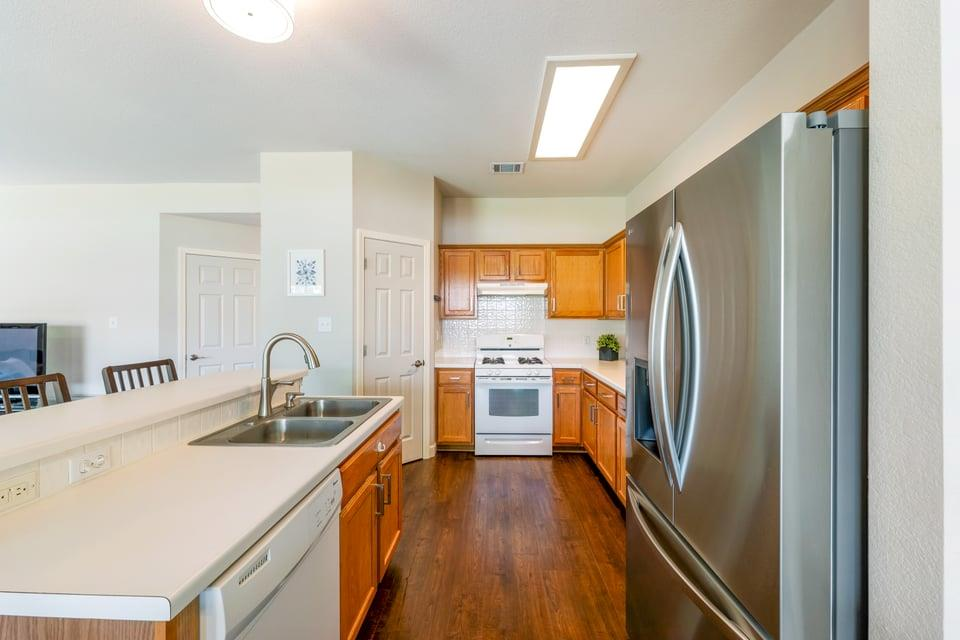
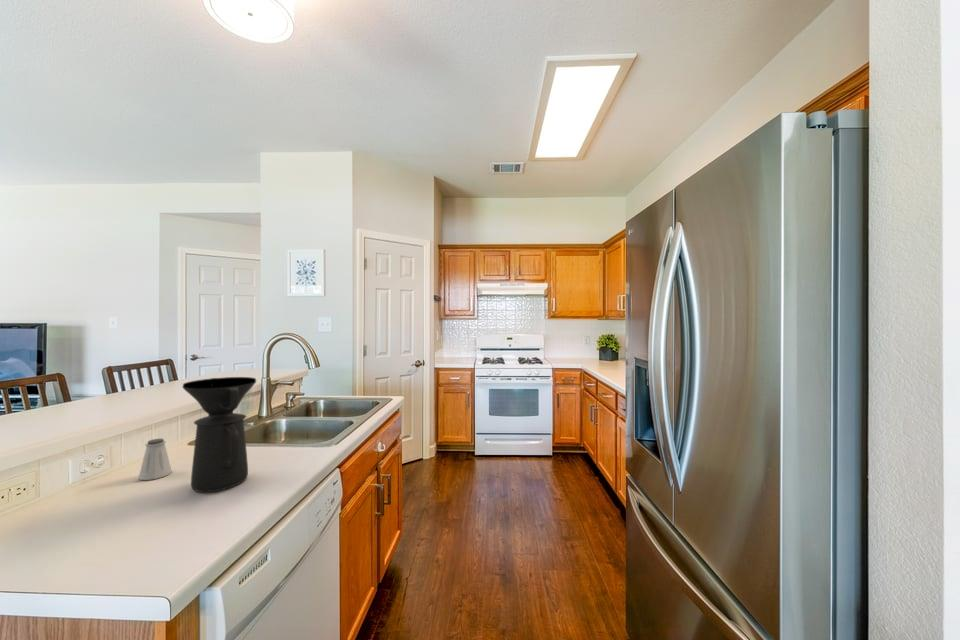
+ coffee maker (220, 432)
+ saltshaker (155, 457)
